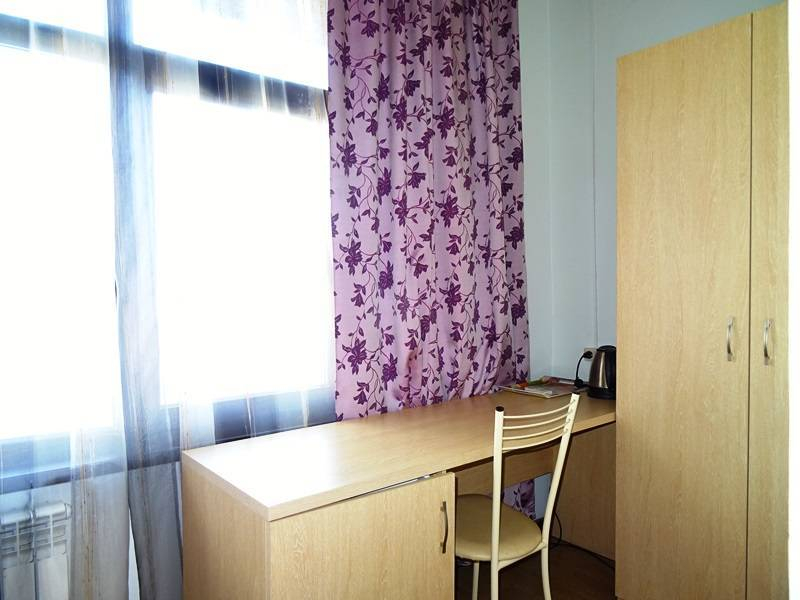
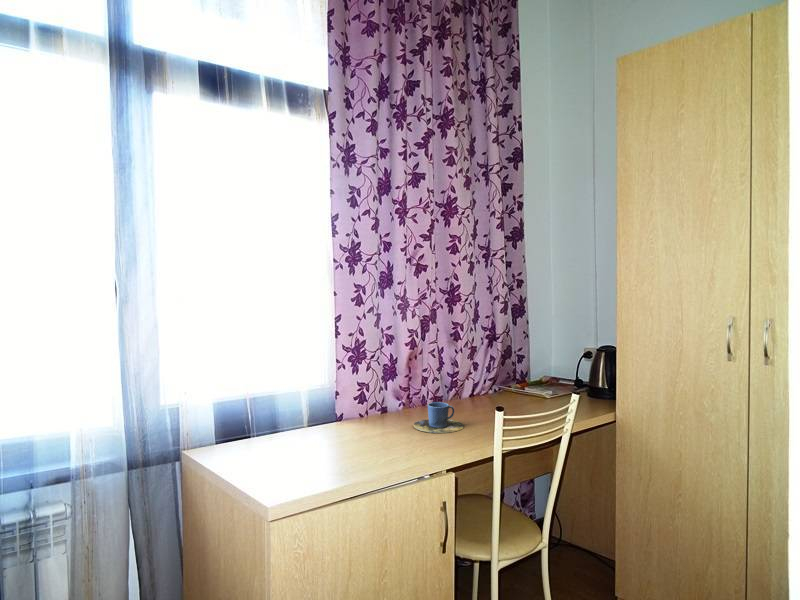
+ cup (438, 415)
